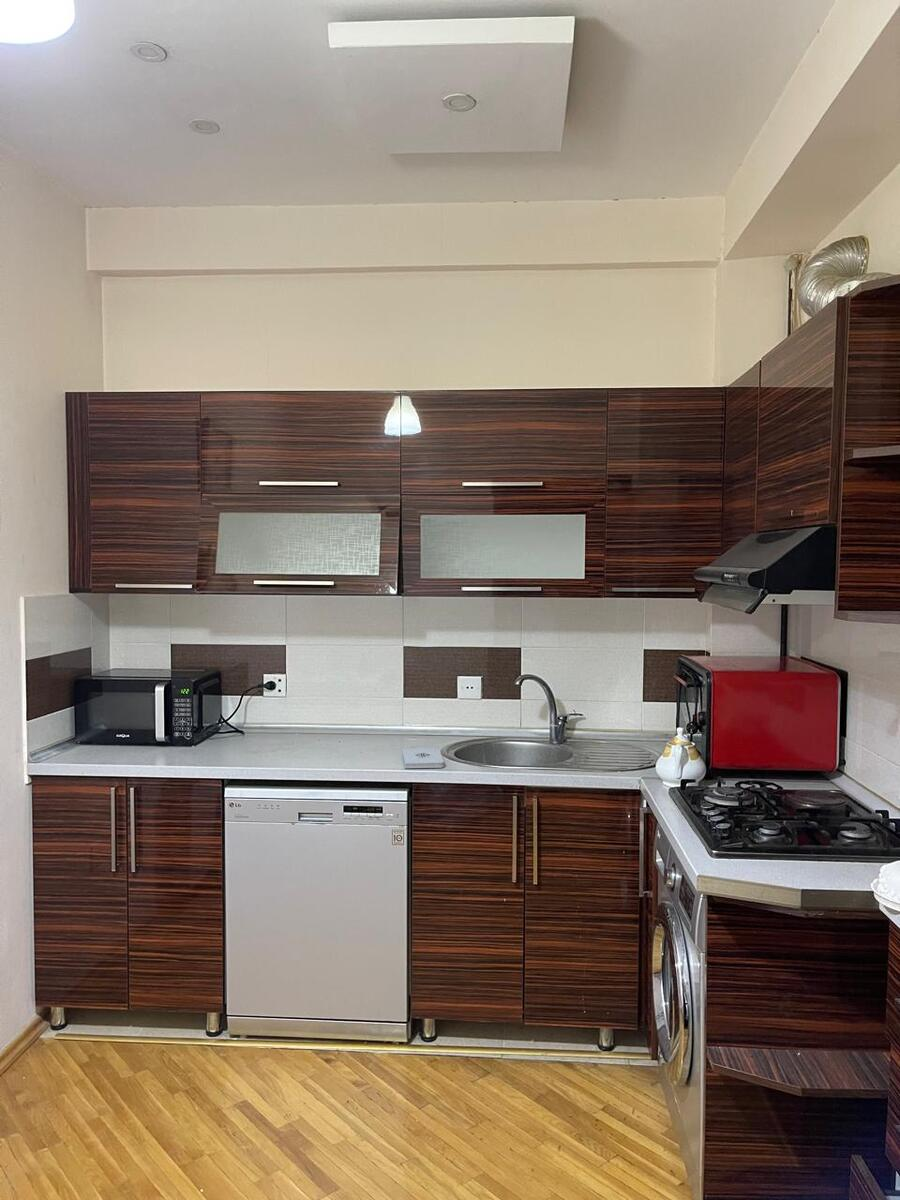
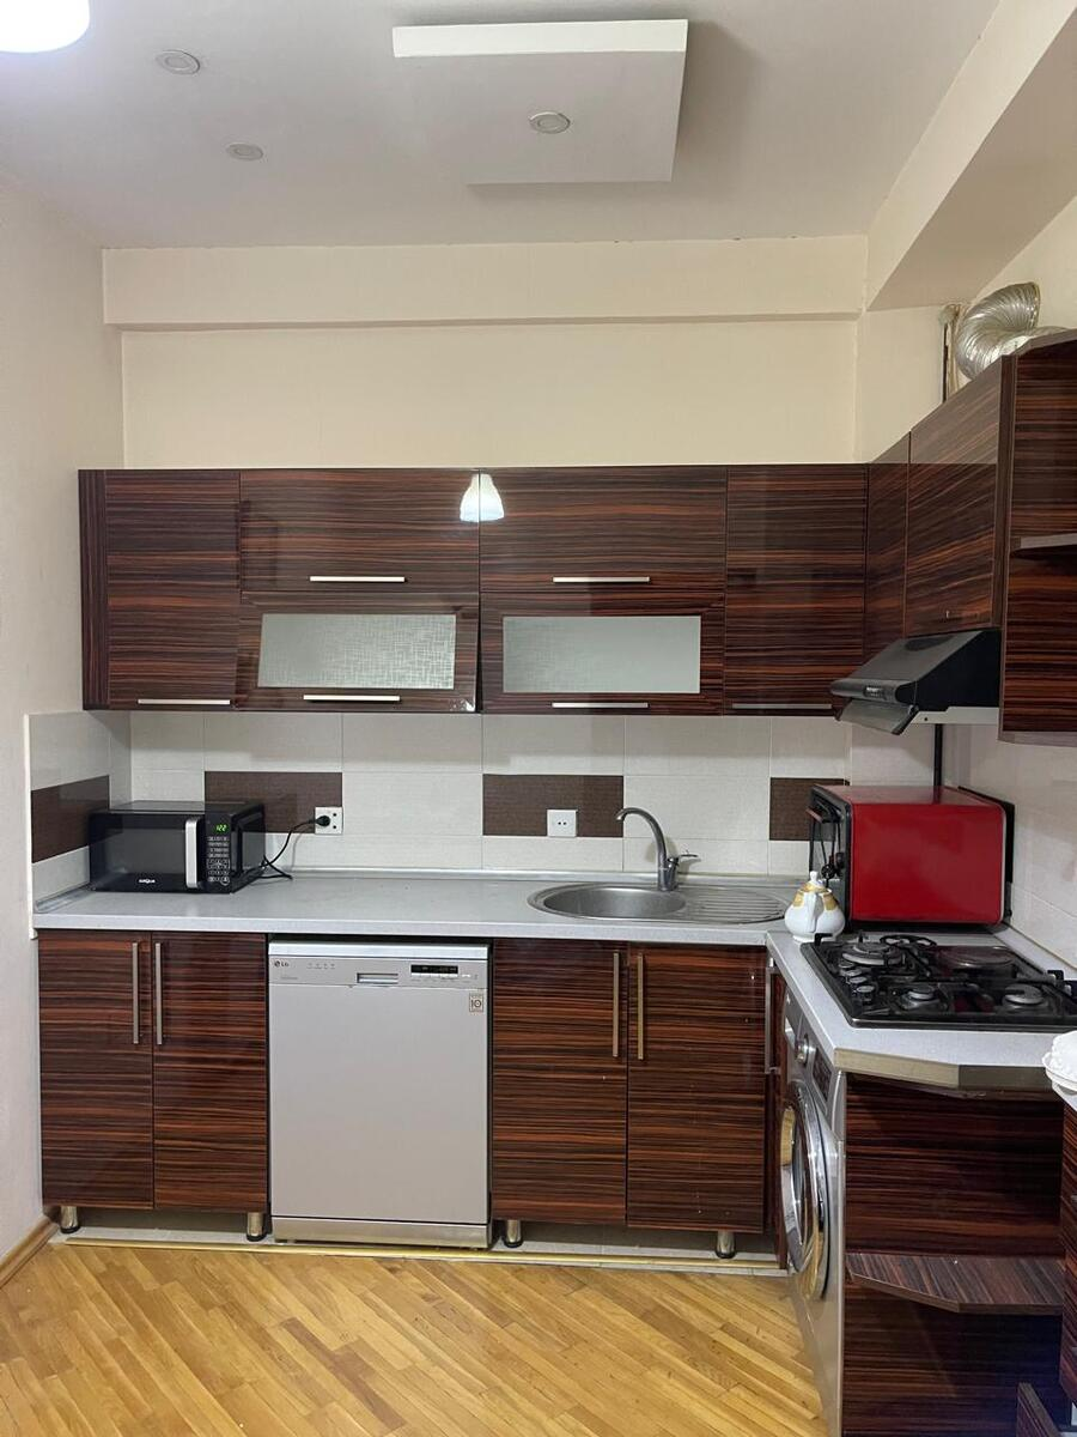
- notepad (422, 757)
